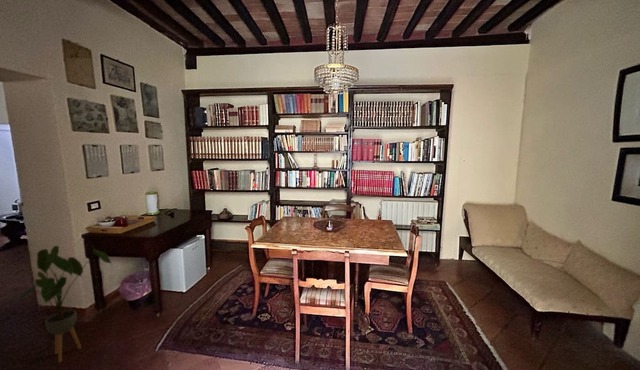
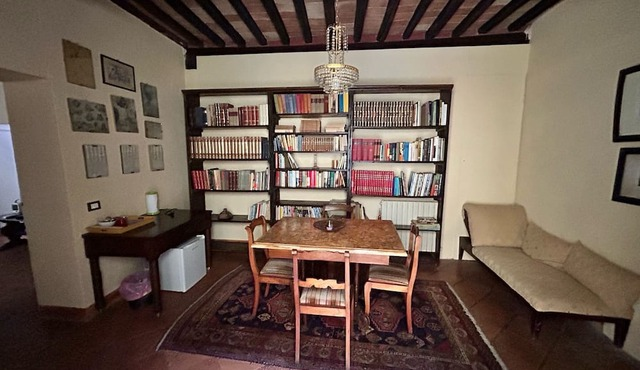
- house plant (62, 300)
